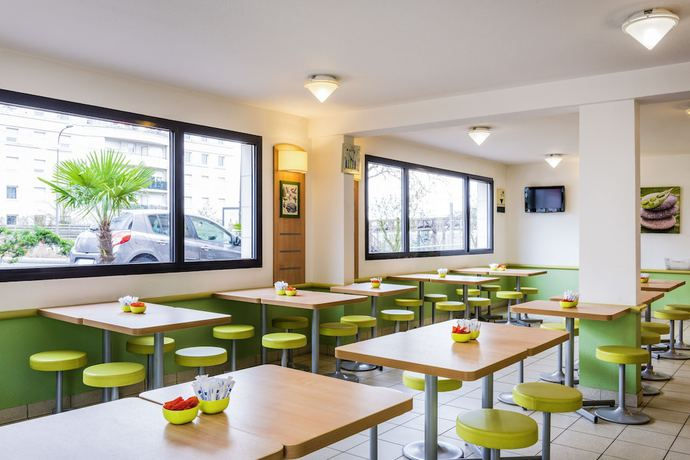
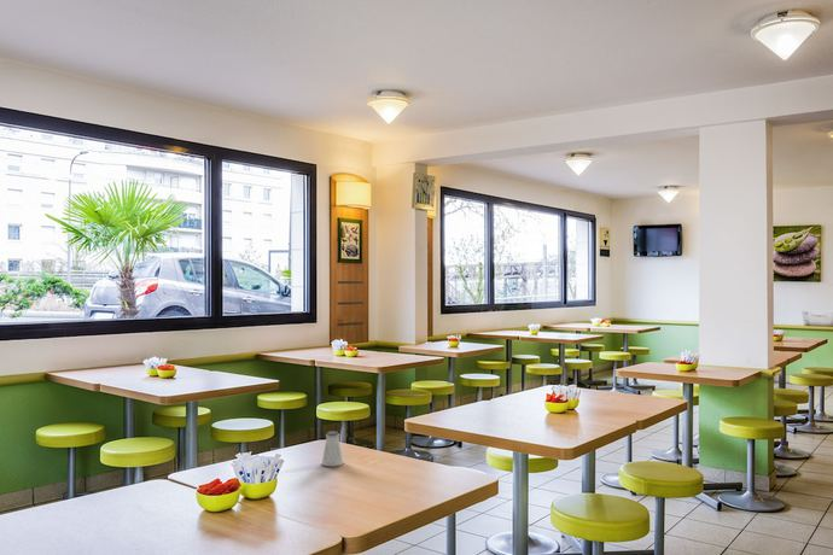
+ saltshaker (332, 448)
